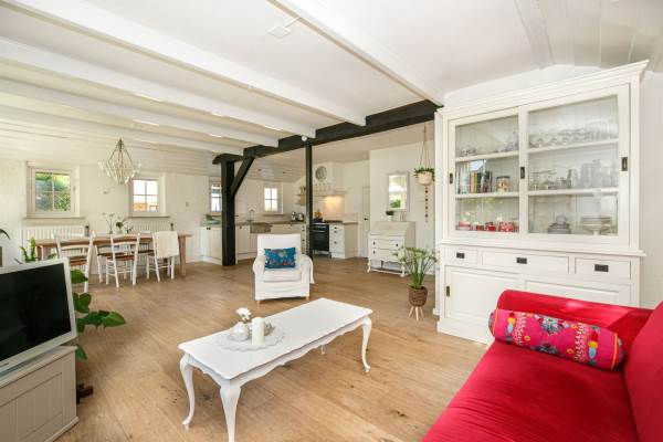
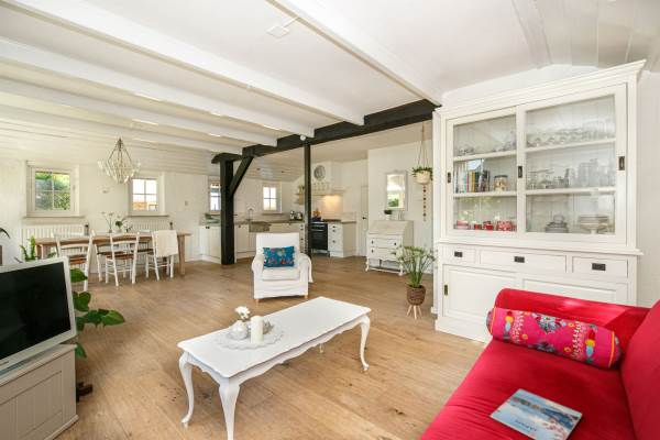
+ magazine (536, 415)
